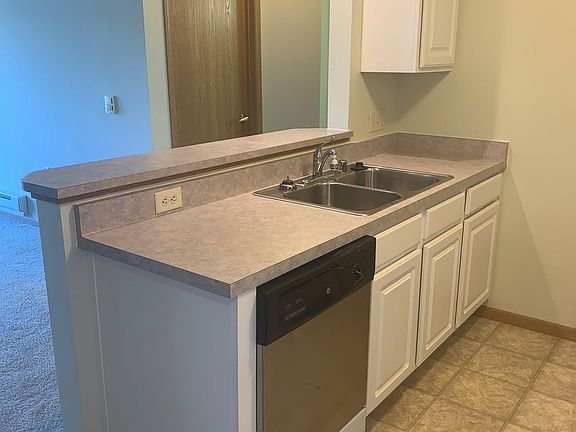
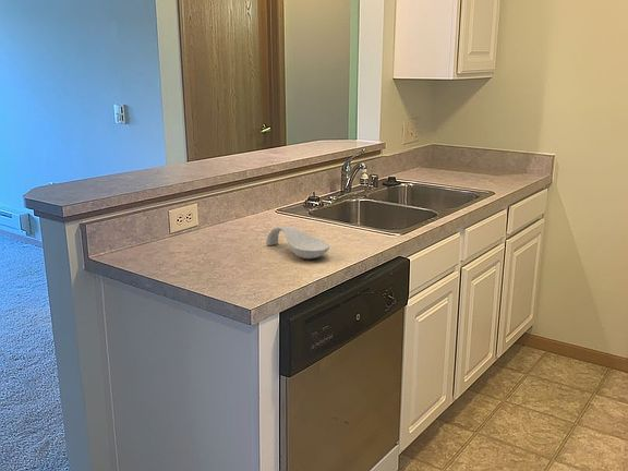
+ spoon rest (295, 241)
